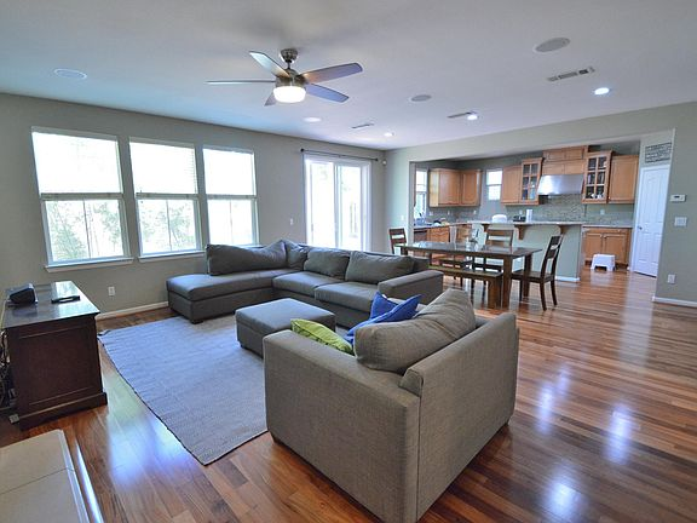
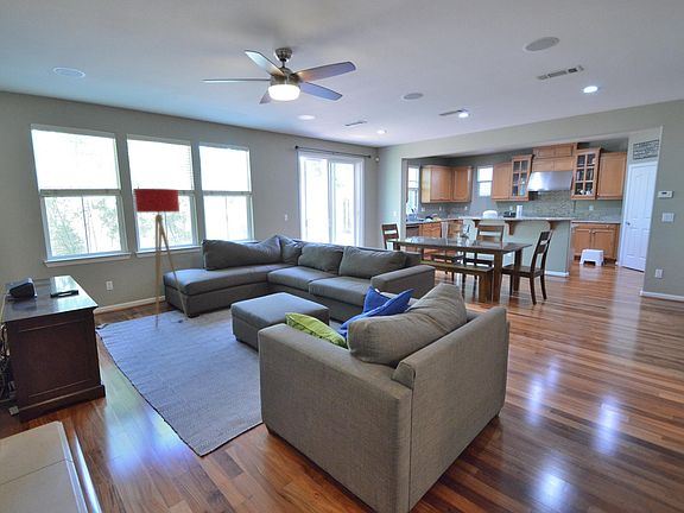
+ floor lamp (160, 258)
